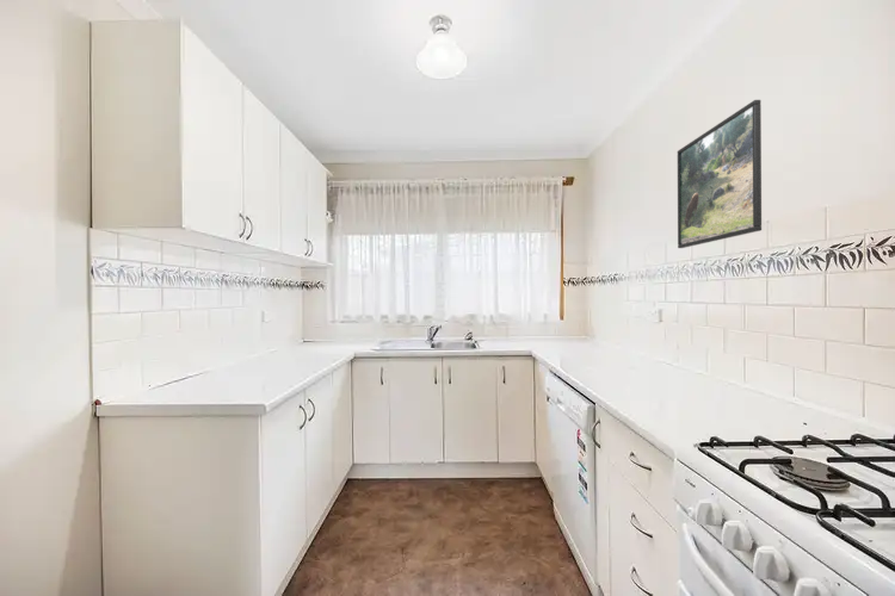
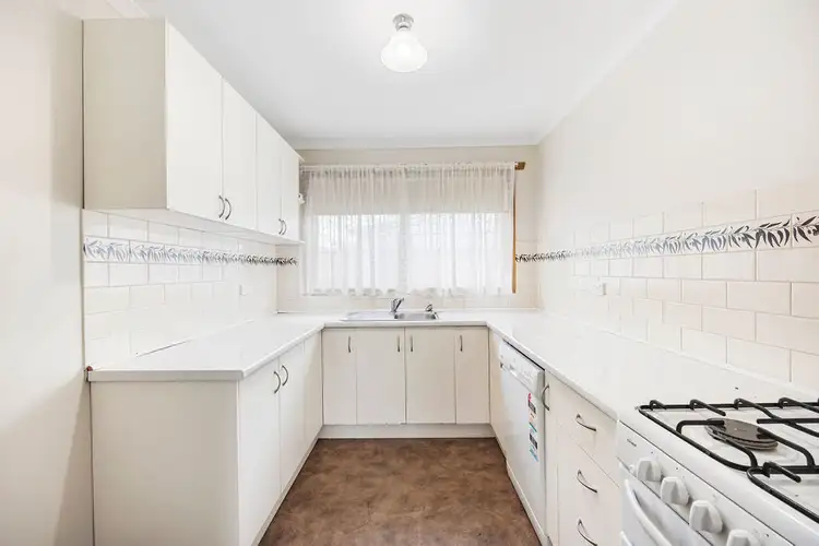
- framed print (712, 185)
